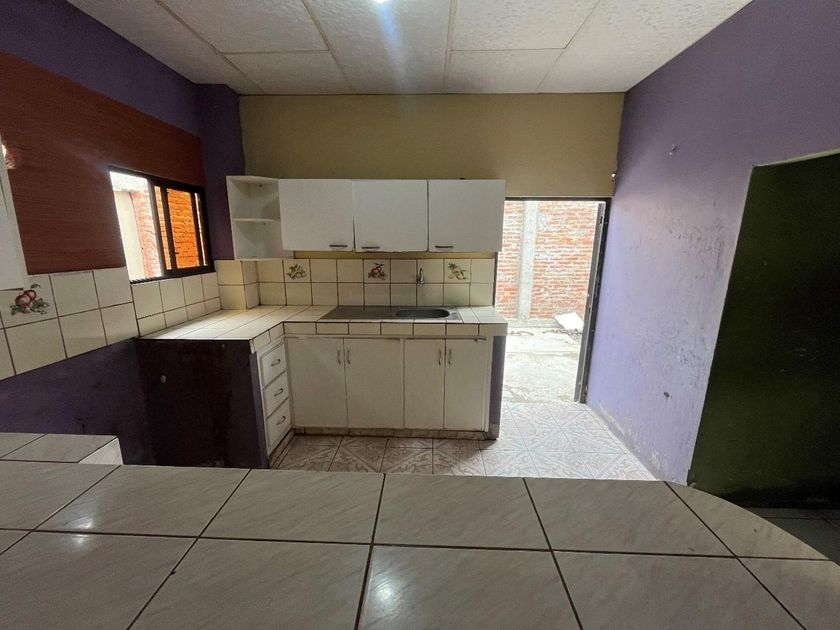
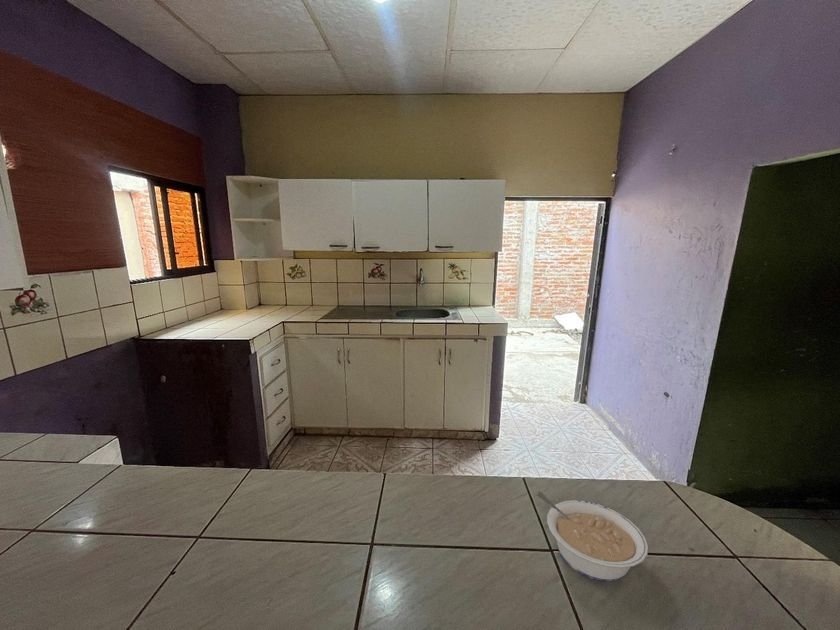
+ legume (589, 539)
